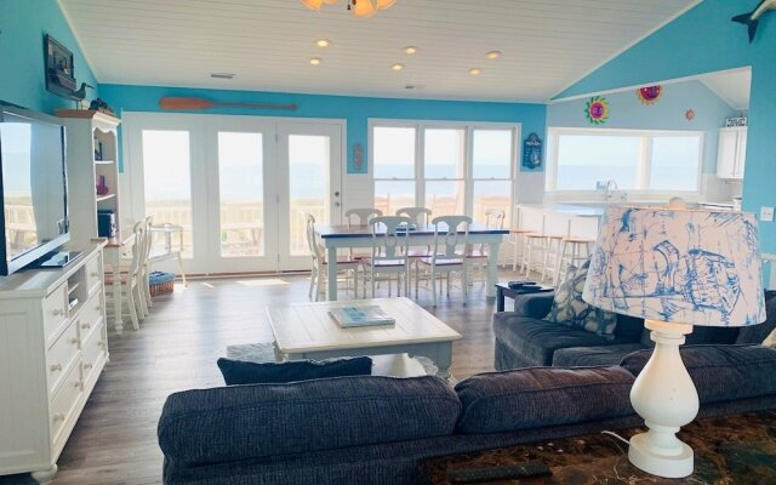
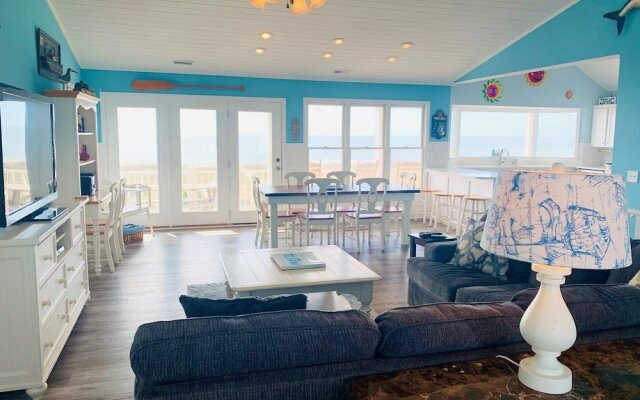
- remote control (498, 474)
